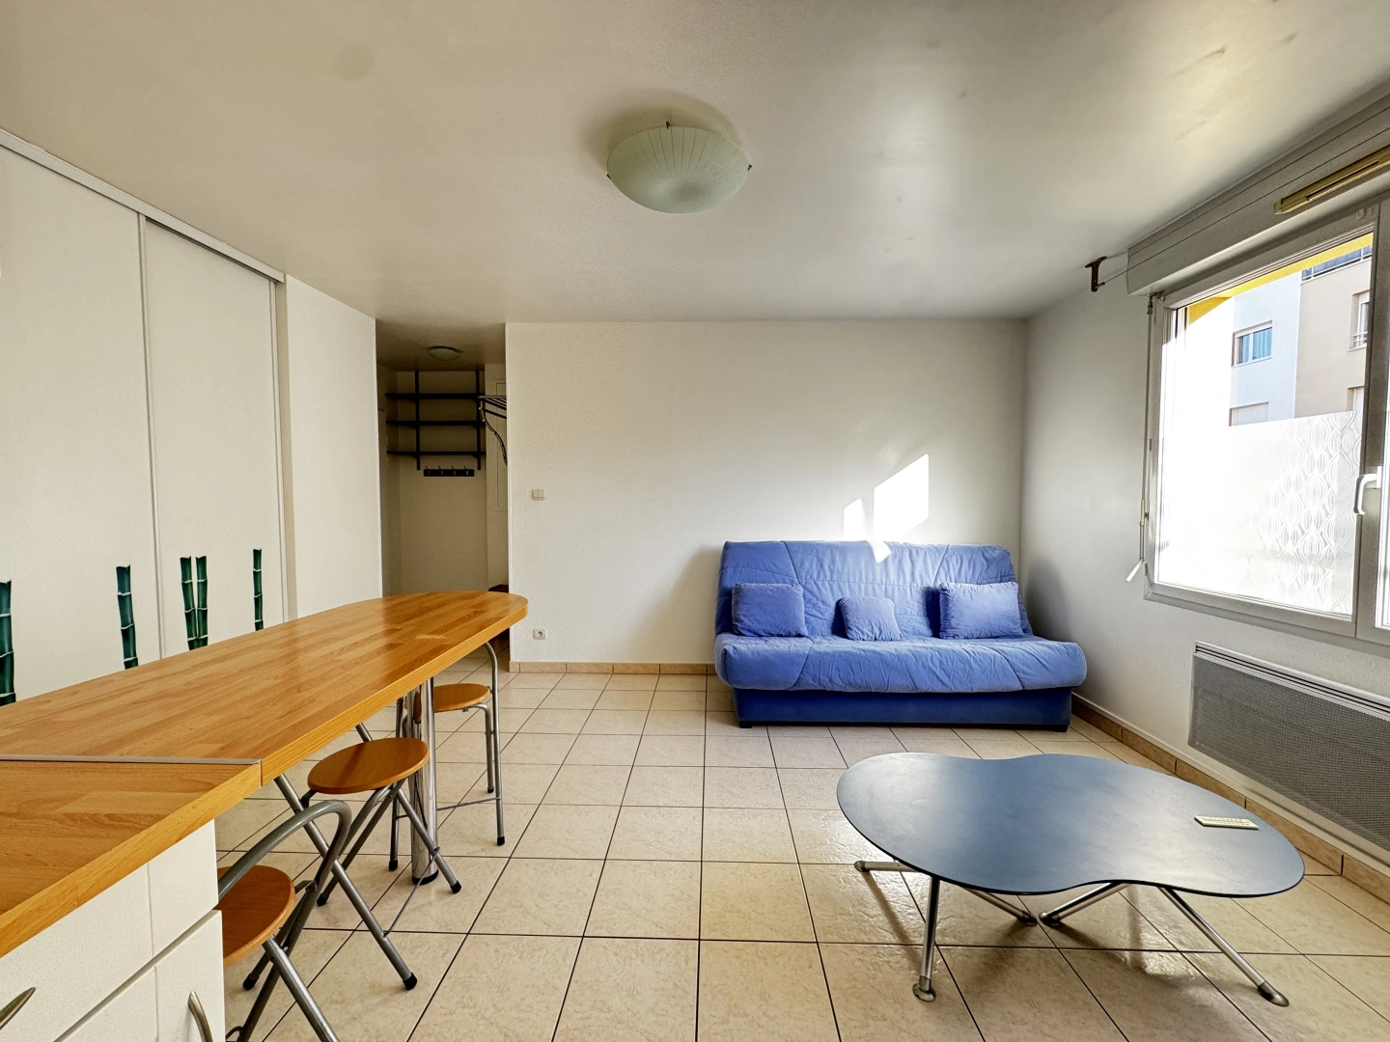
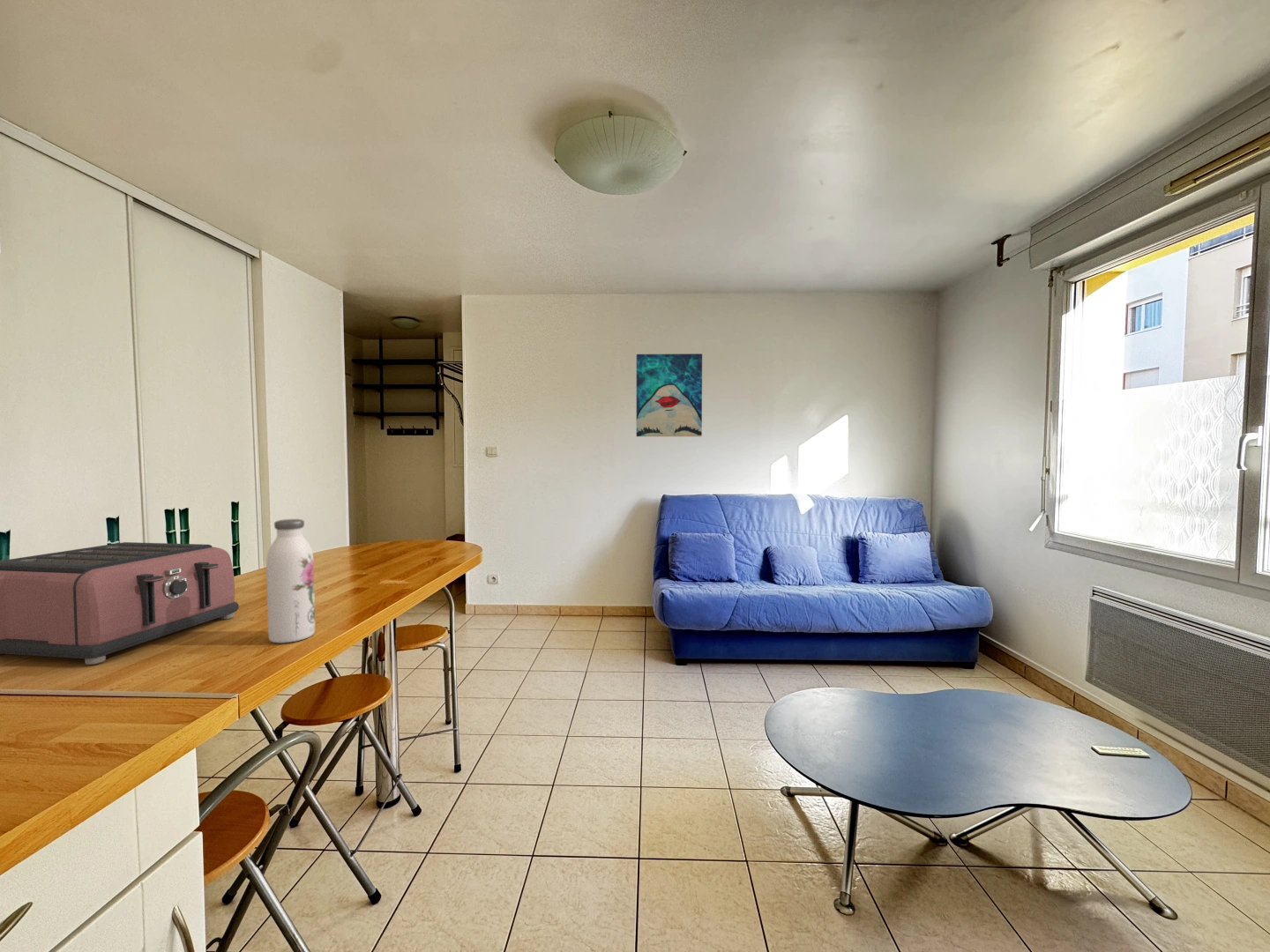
+ toaster (116, 593)
+ water bottle (290, 578)
+ wall art (669, 395)
